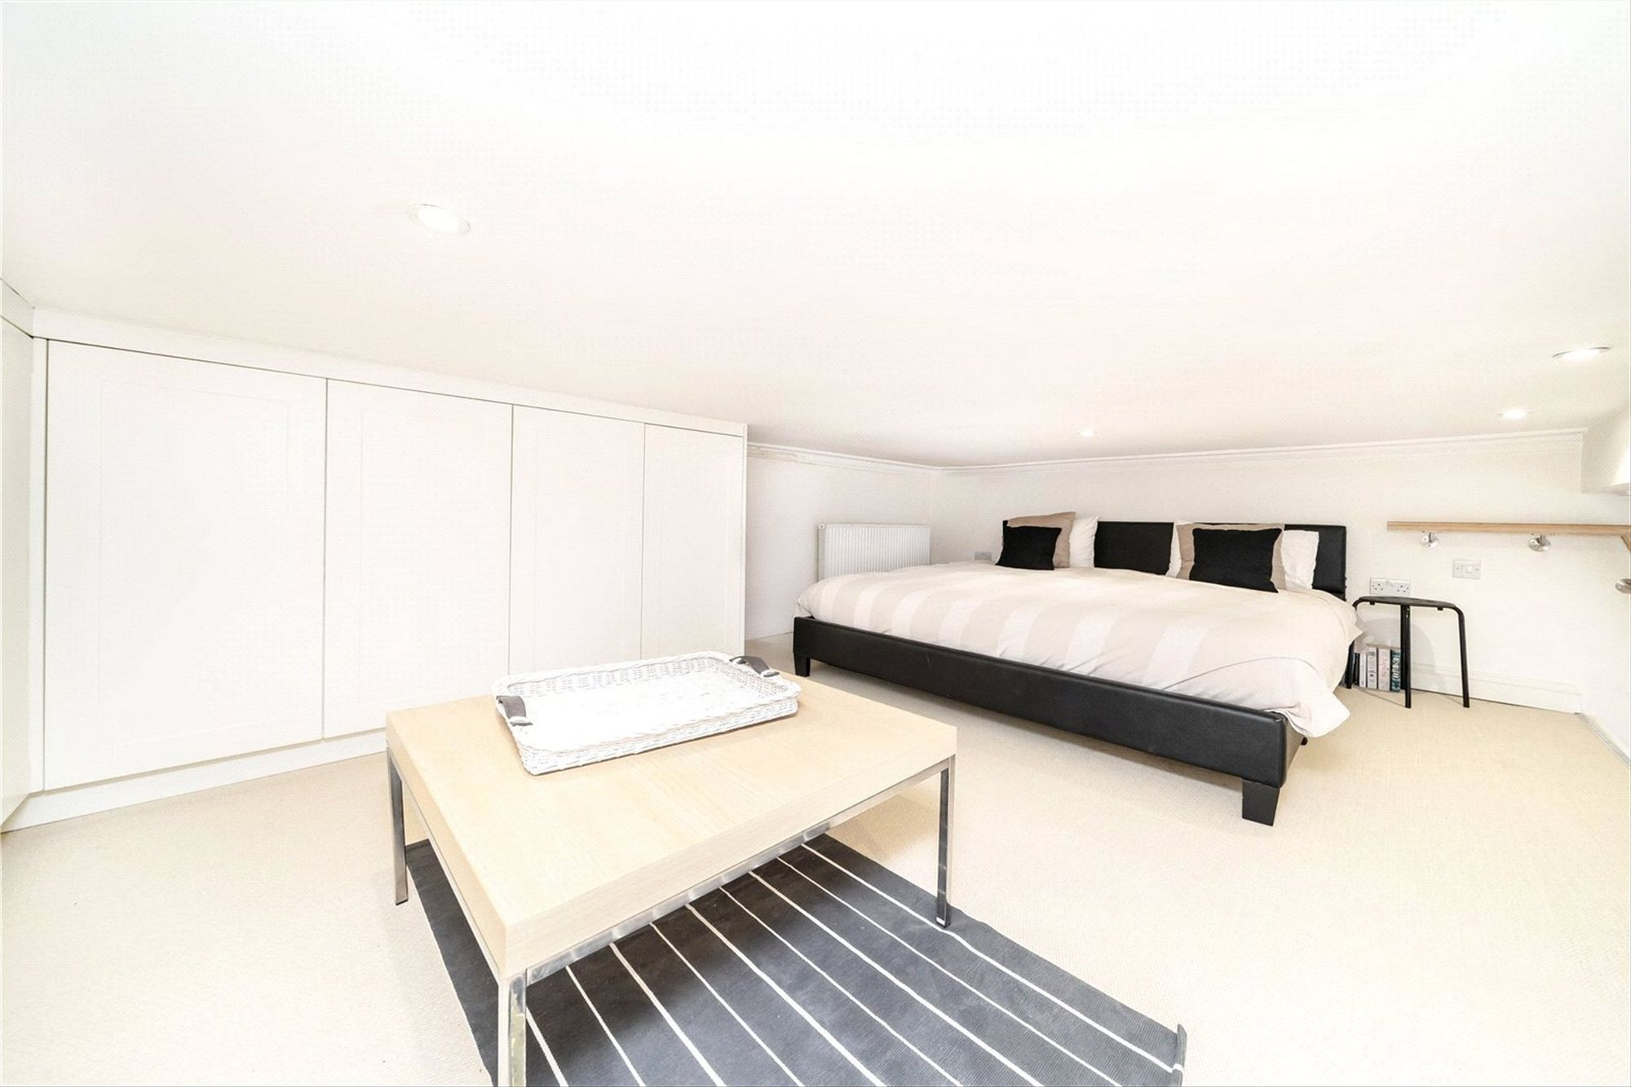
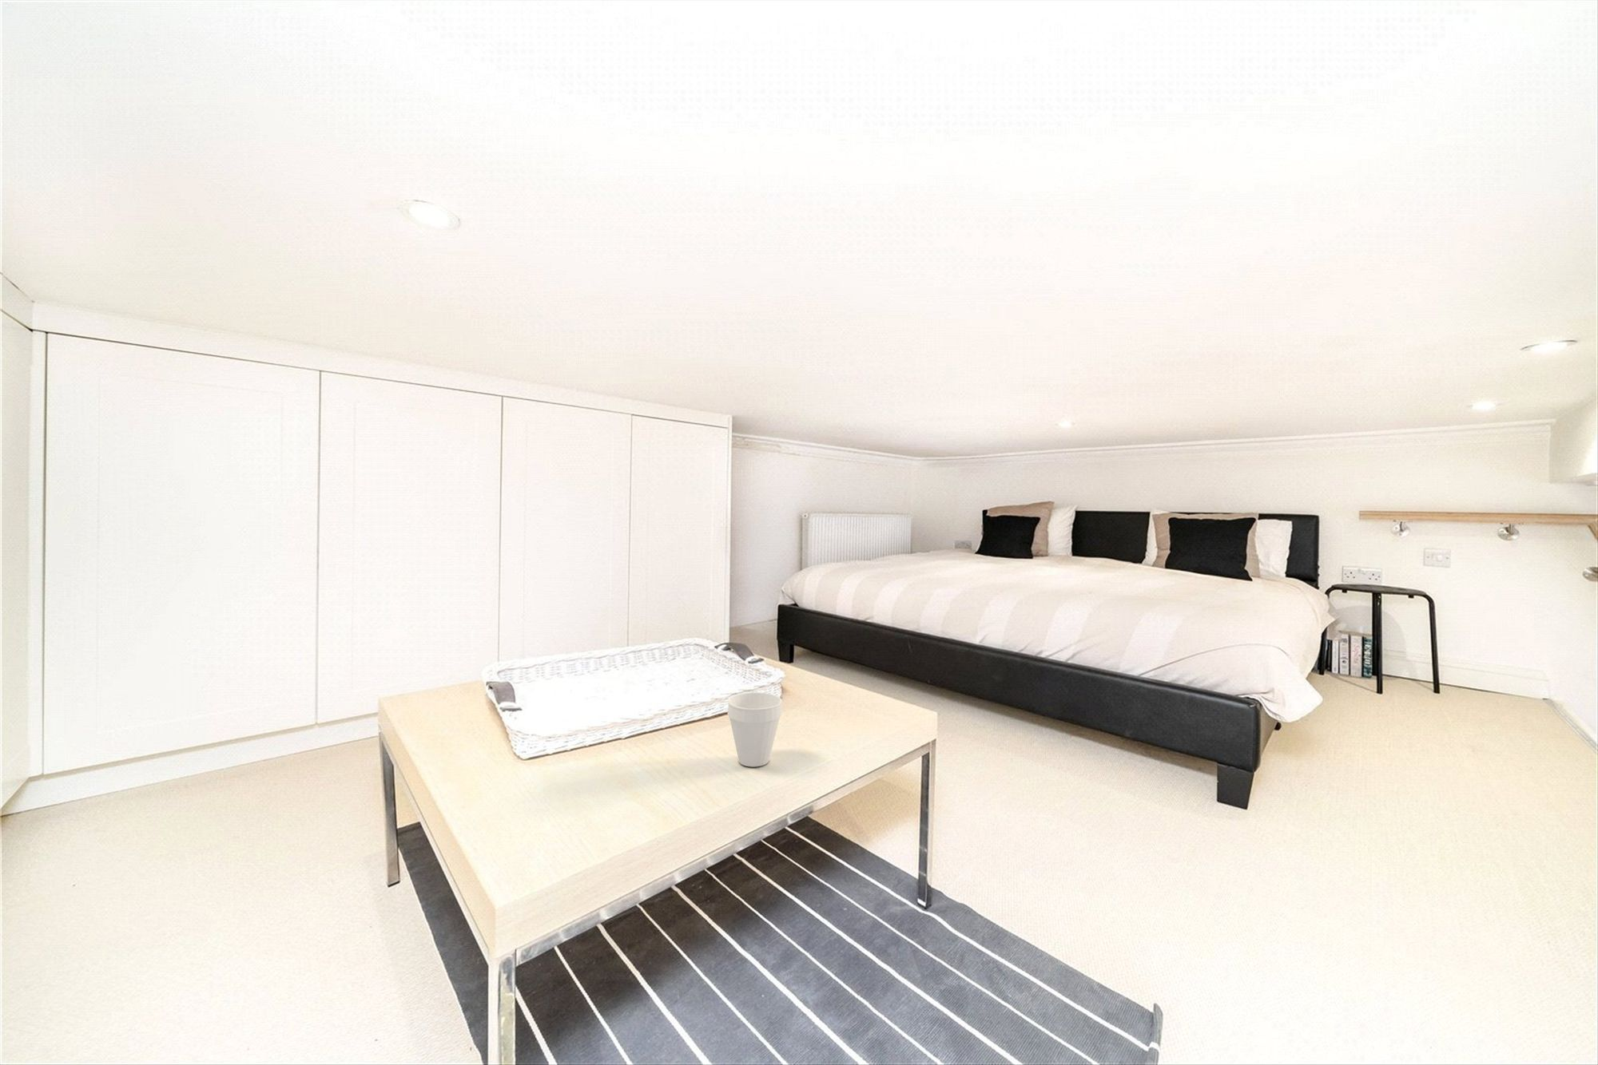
+ cup (754, 730)
